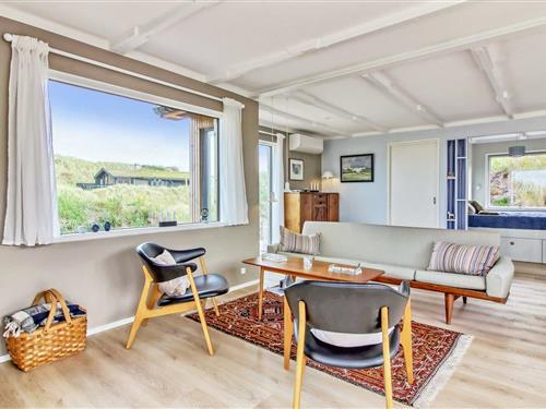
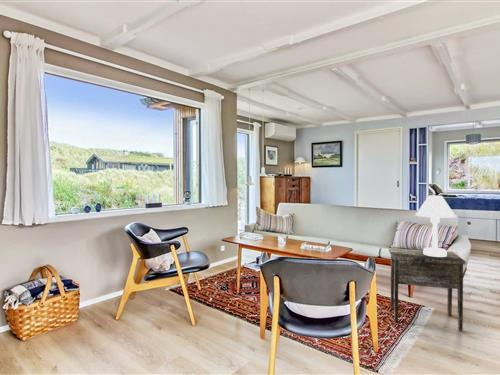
+ lamp (435, 224)
+ side table (423, 285)
